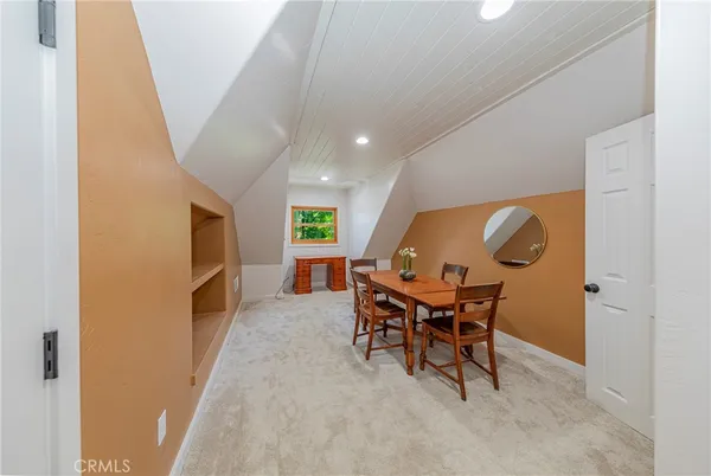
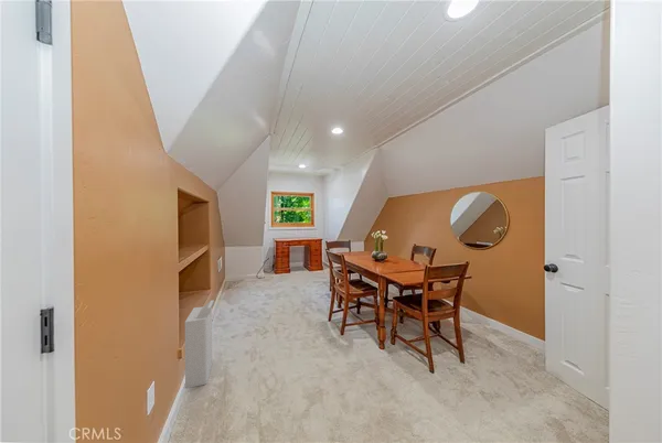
+ air purifier (201, 339)
